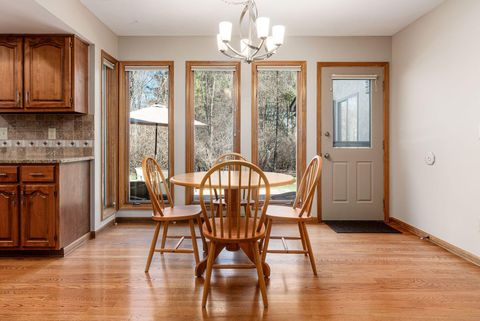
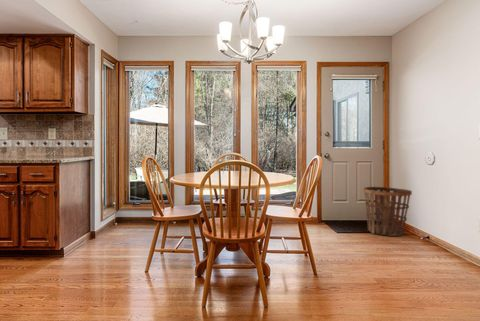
+ basket (386, 210)
